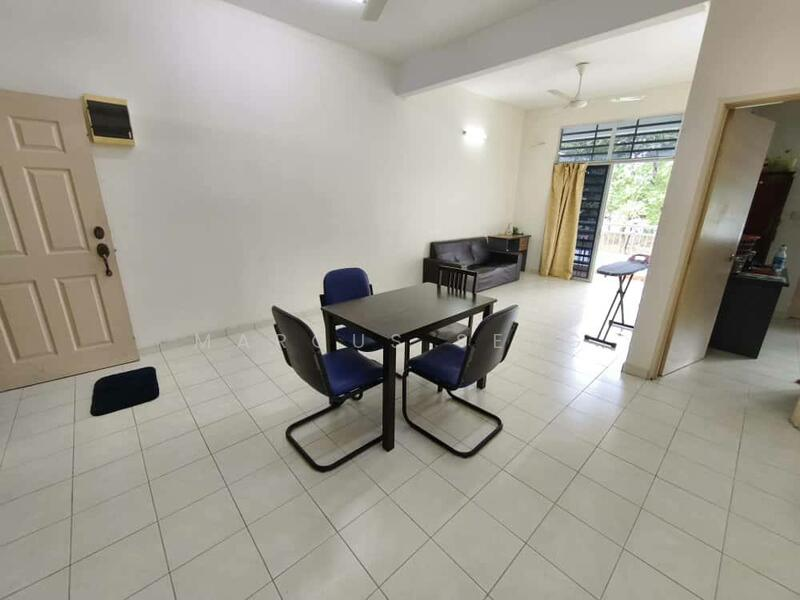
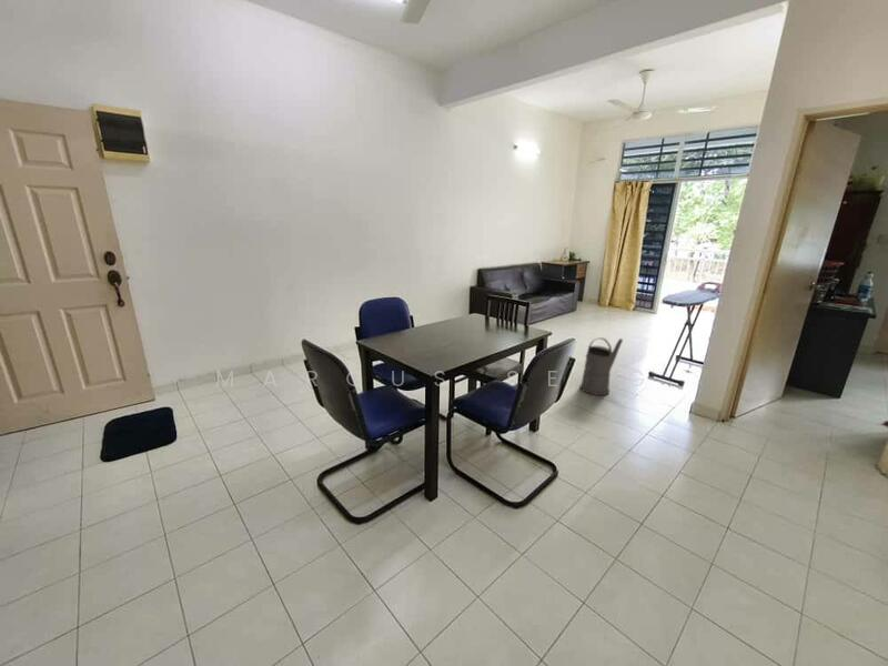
+ watering can (603, 361)
